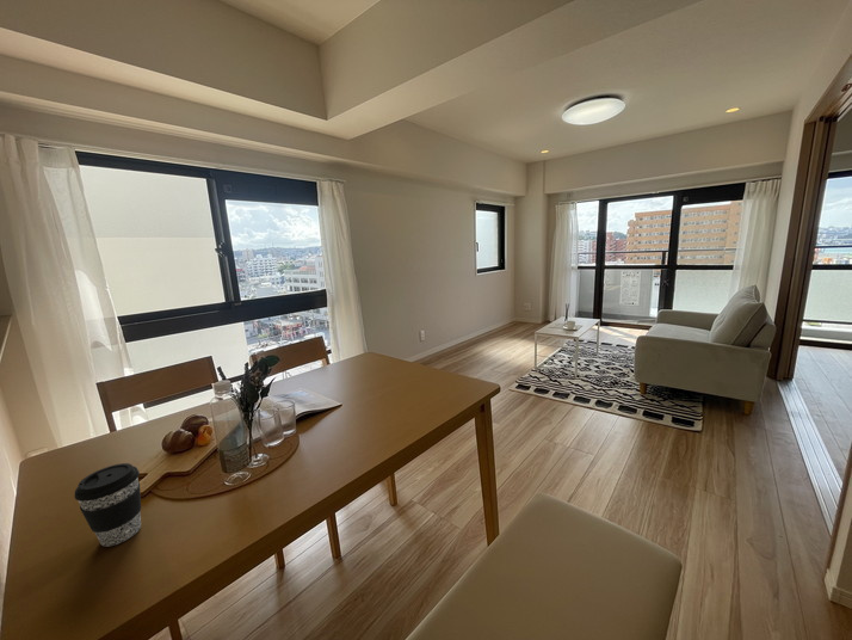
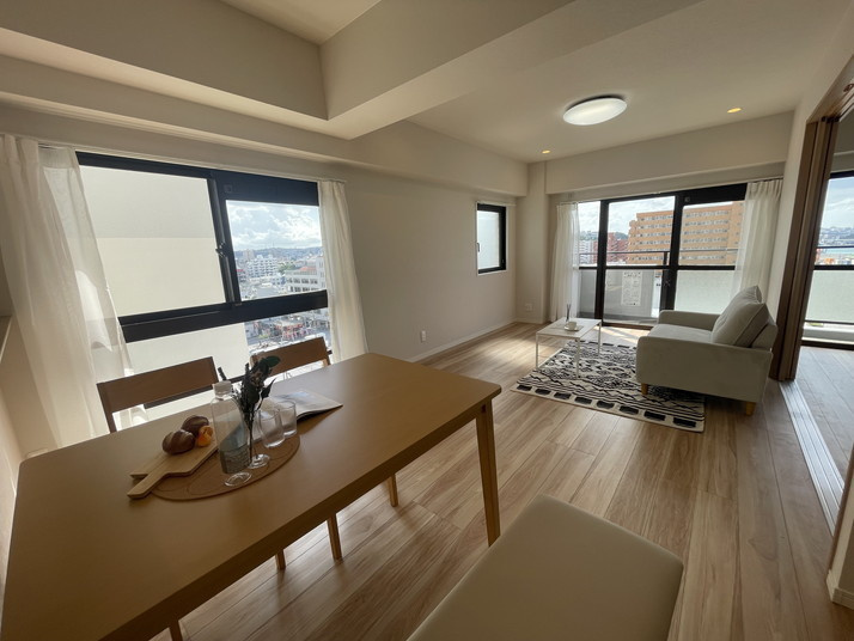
- coffee cup (113, 504)
